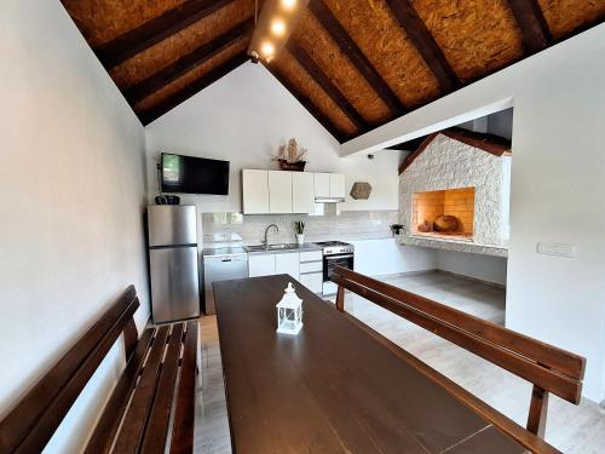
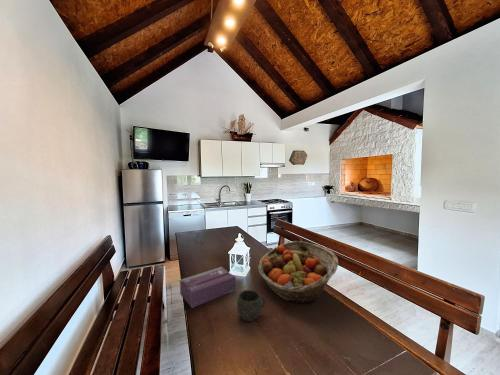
+ tissue box (208, 284)
+ mug (252, 305)
+ fruit basket (295, 268)
